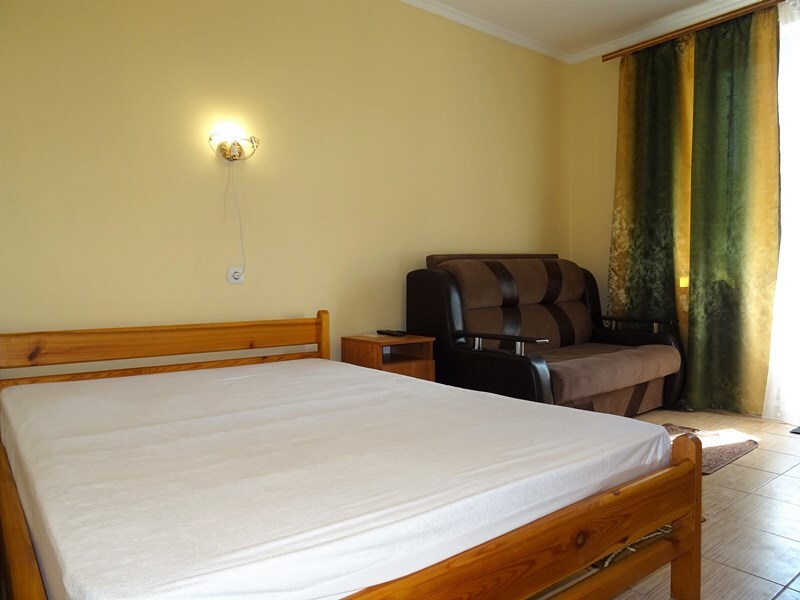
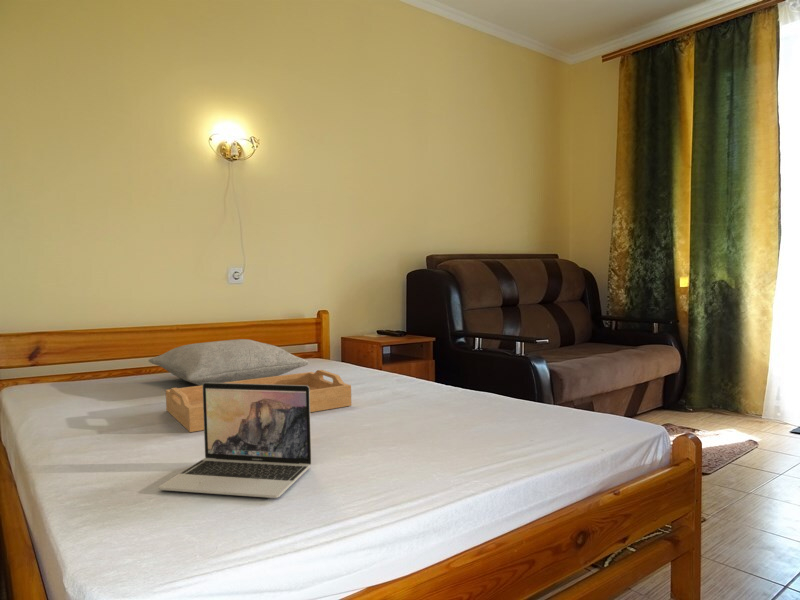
+ laptop (237, 435)
+ serving tray (259, 383)
+ pillow (227, 361)
